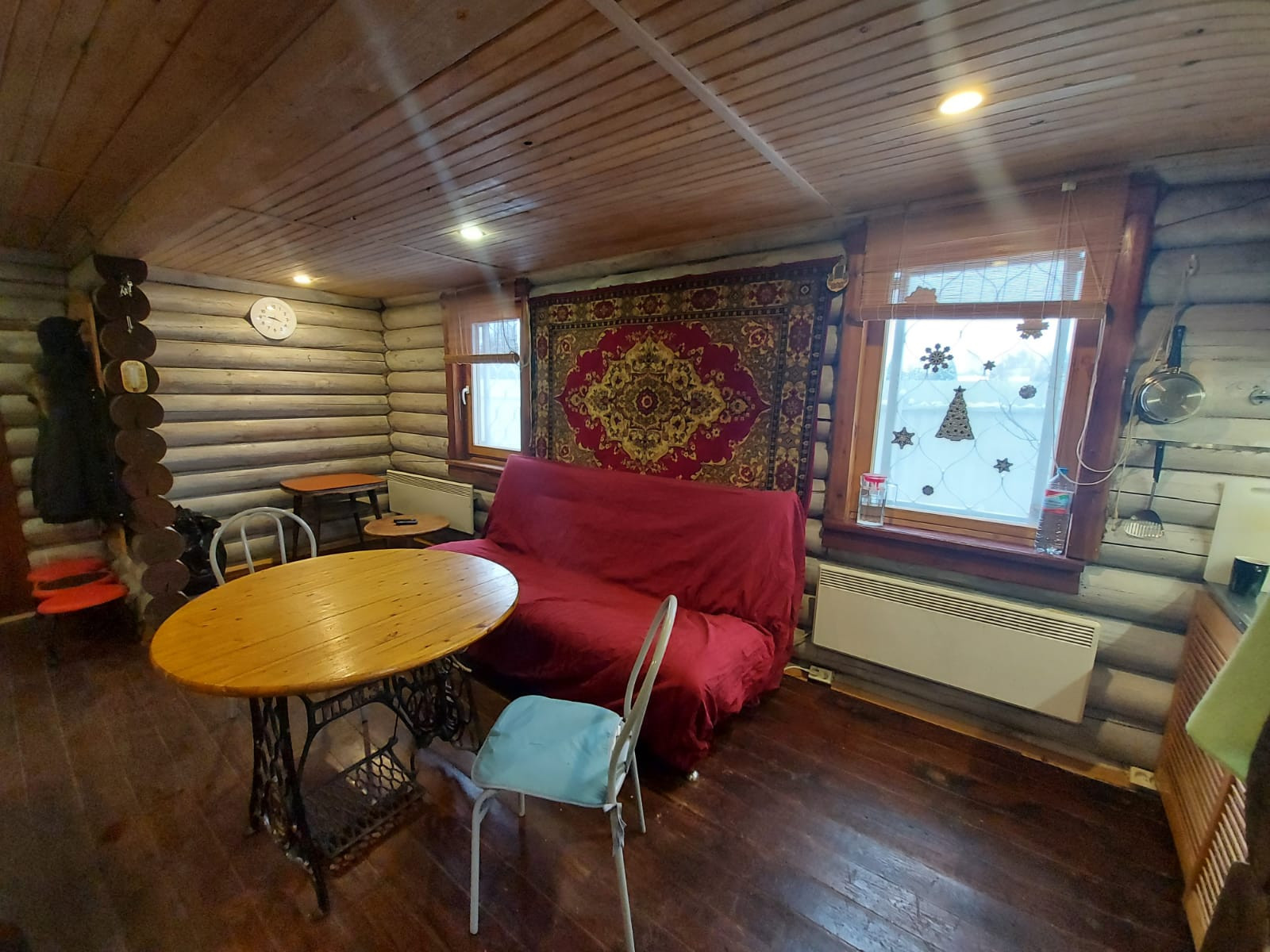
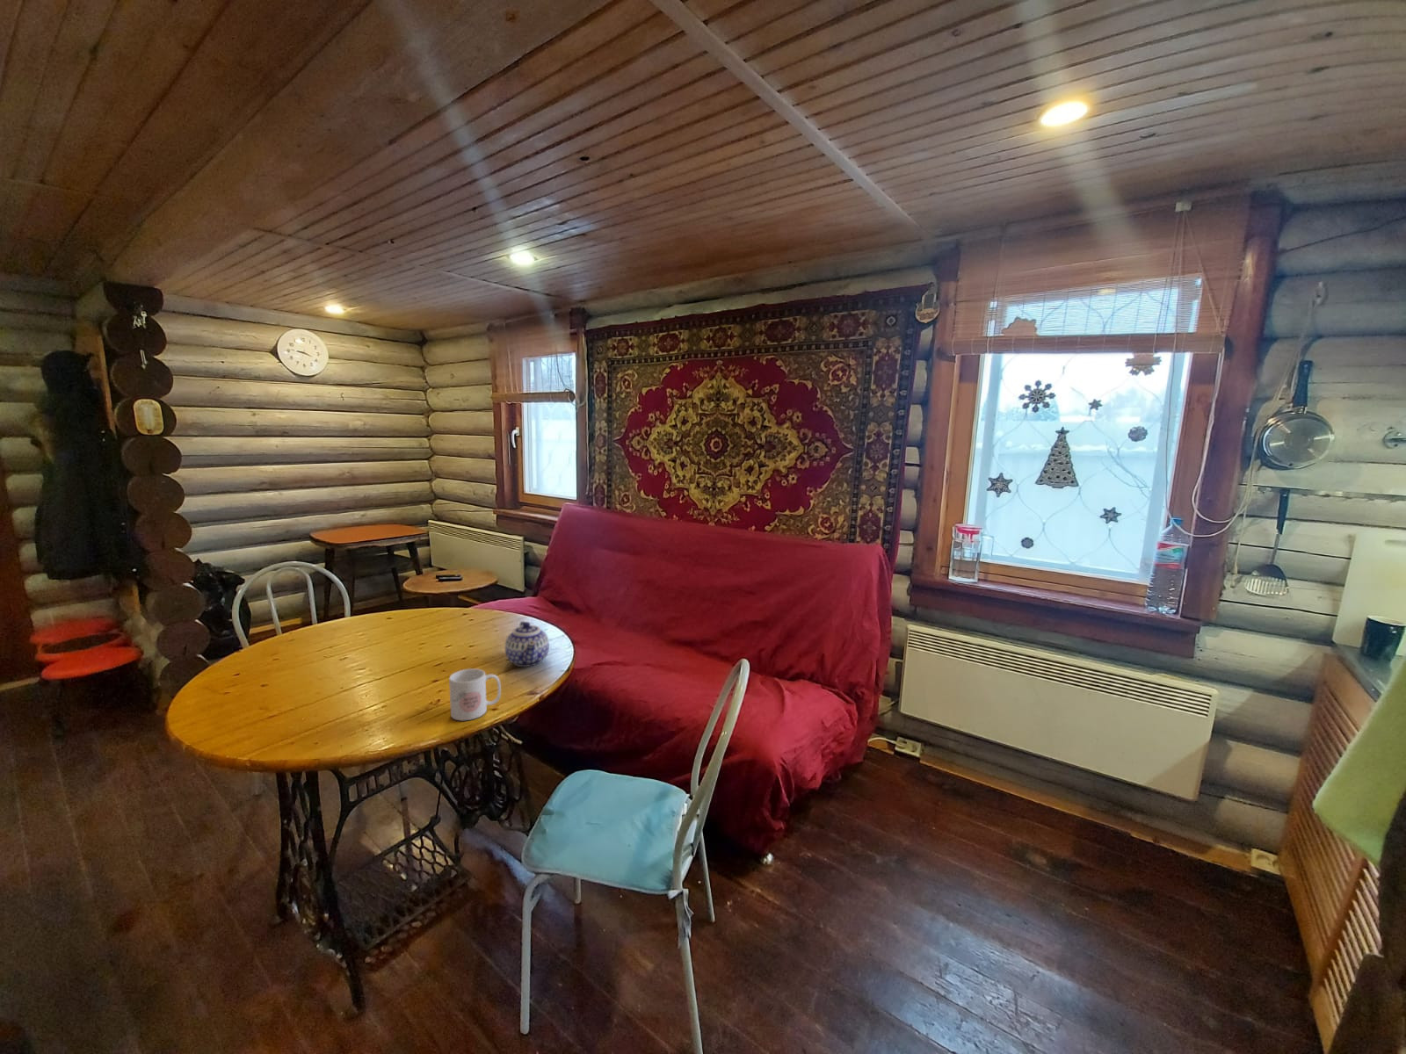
+ teapot (526, 641)
+ mug (475, 692)
